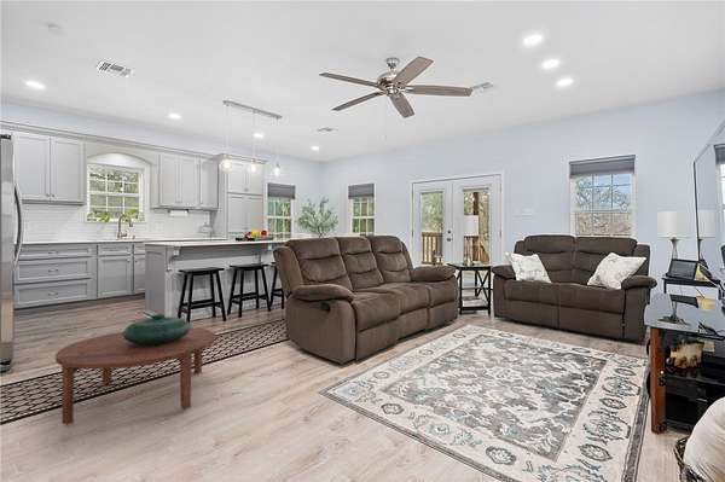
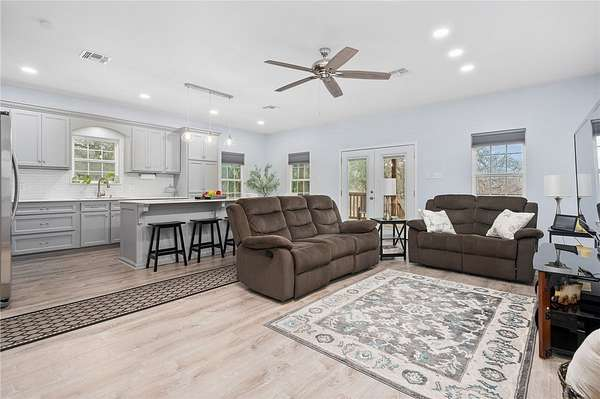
- coffee table (143, 364)
- decorative bowl (158, 327)
